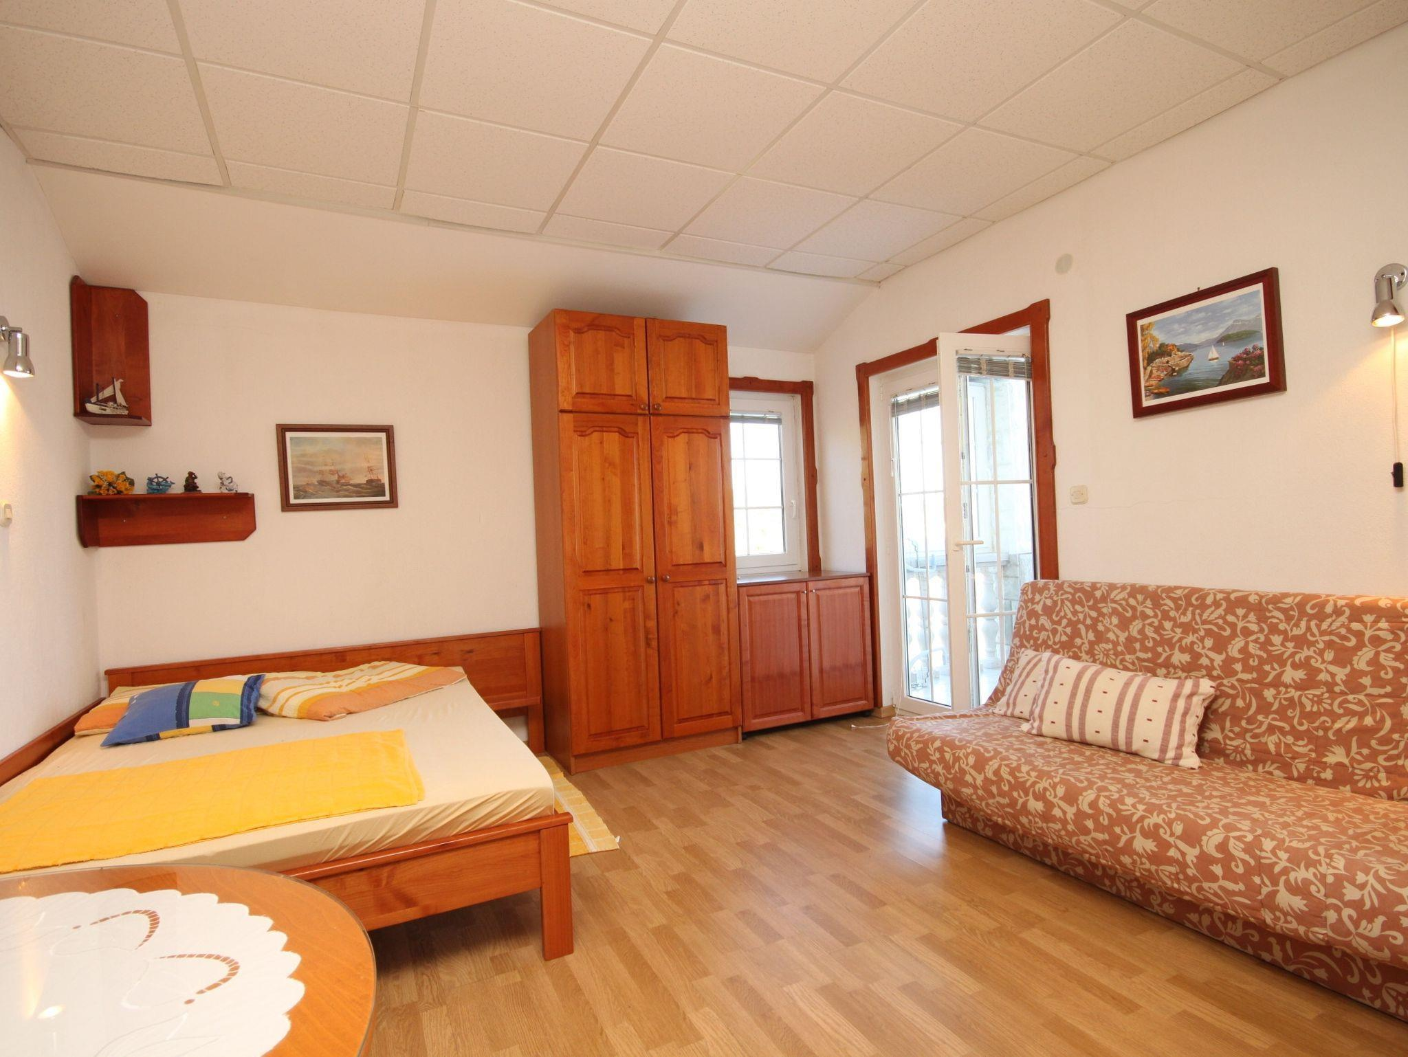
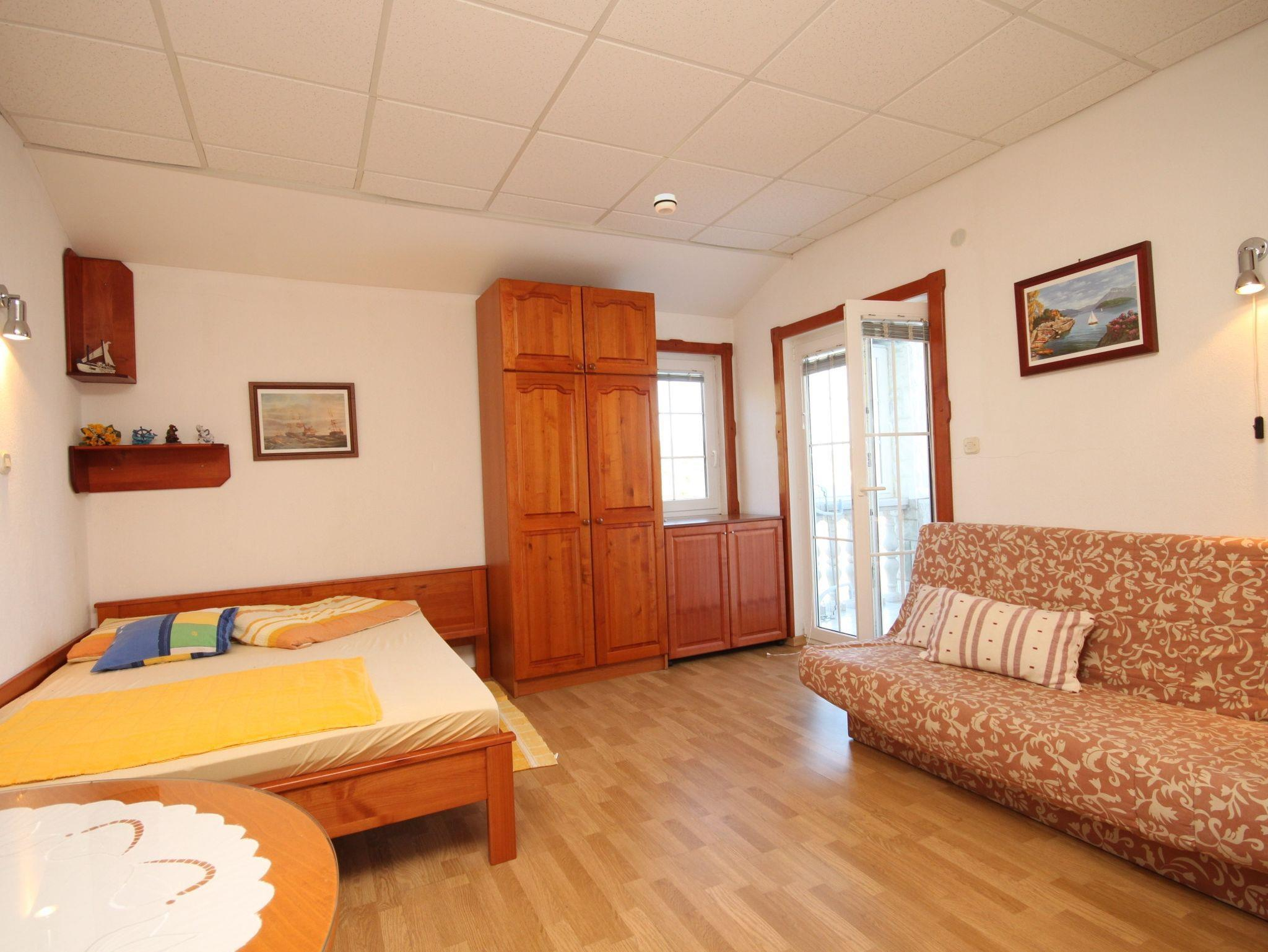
+ smoke detector (665, 204)
